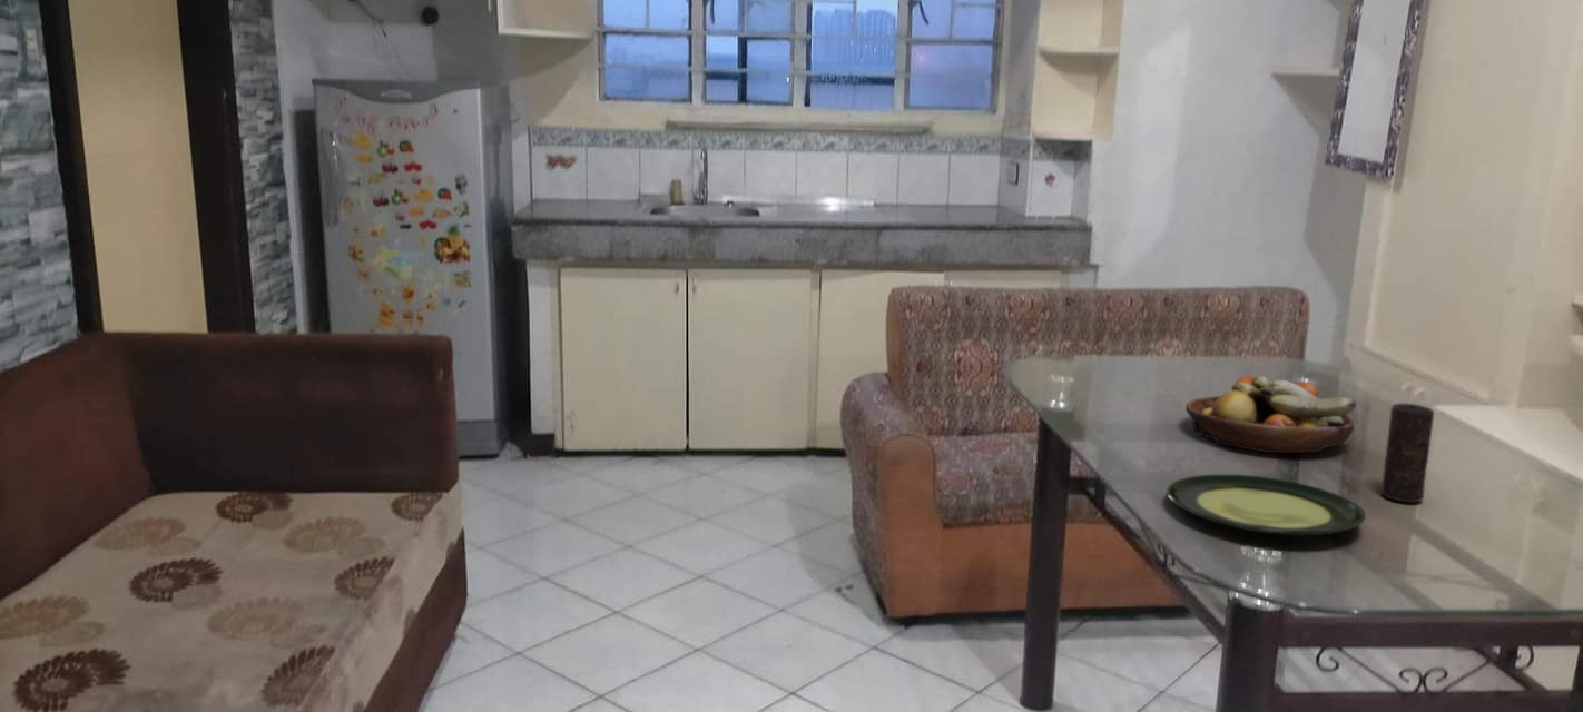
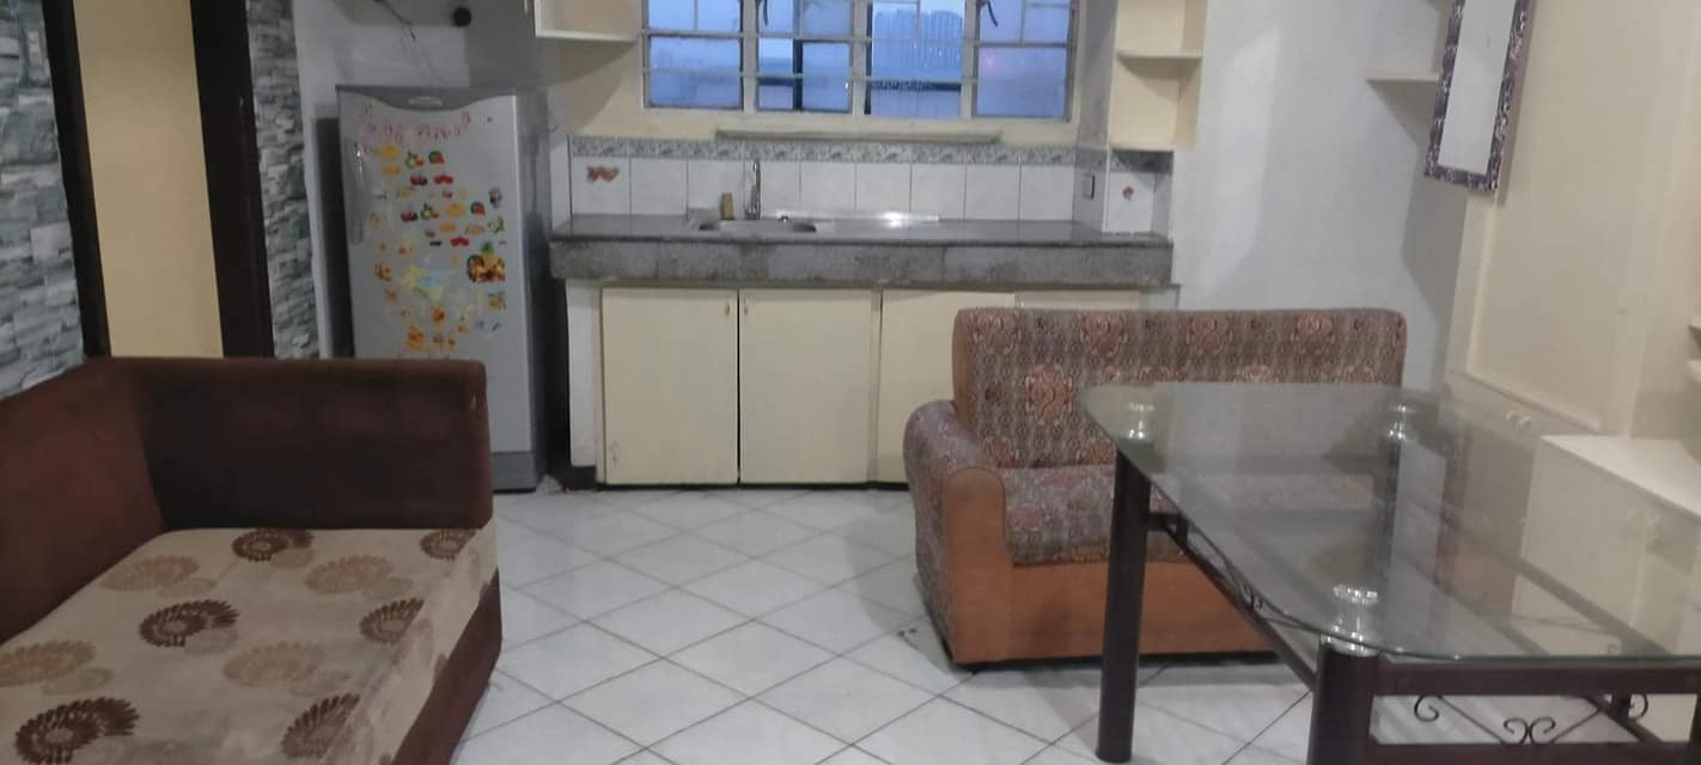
- plate (1262, 507)
- fruit bowl (1271, 405)
- candle (1407, 452)
